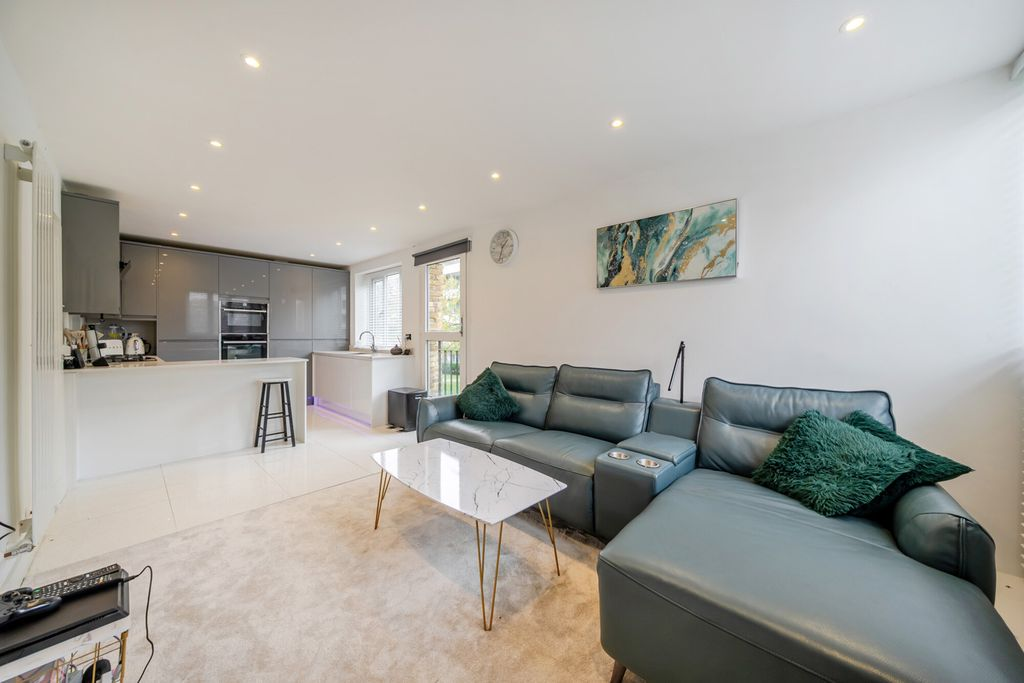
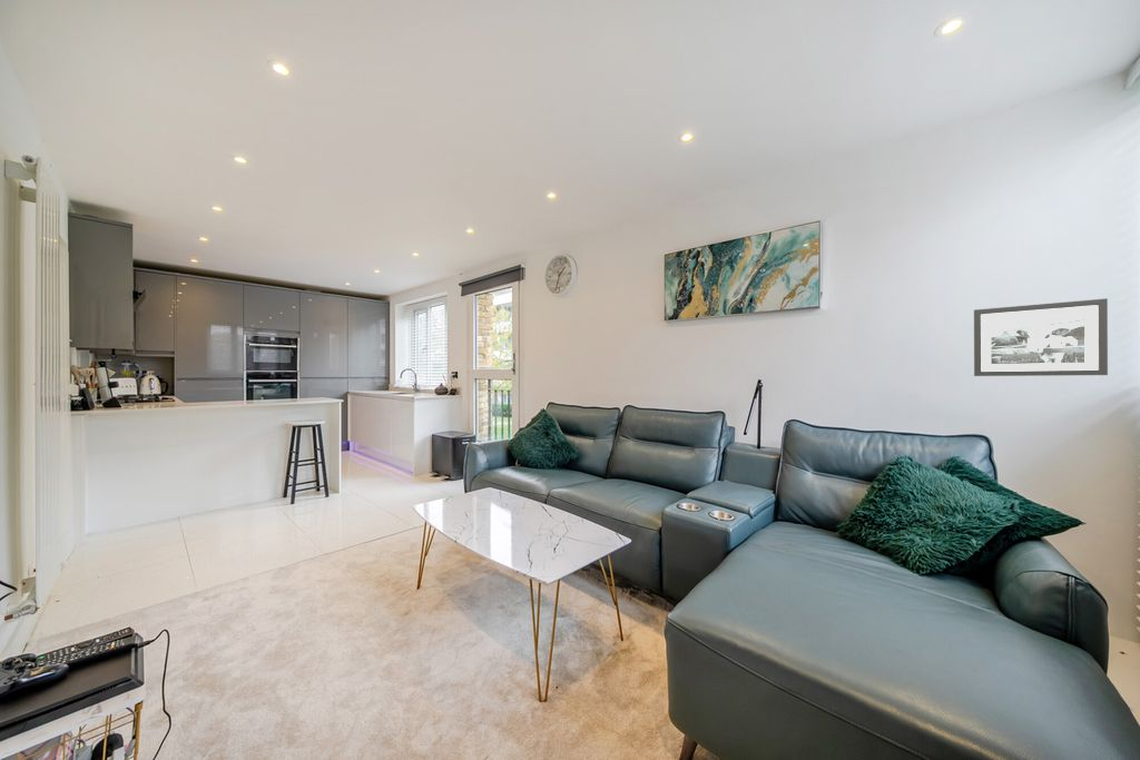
+ picture frame (1035, 339)
